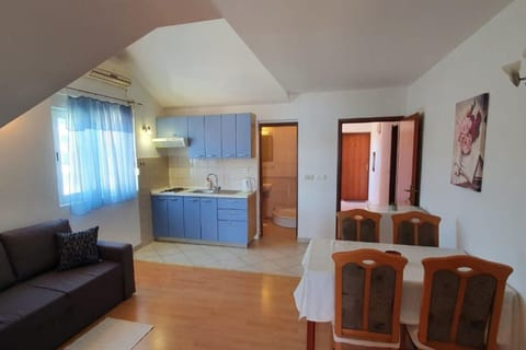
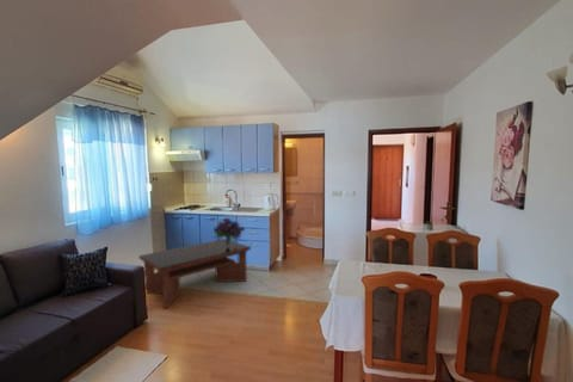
+ bouquet (227, 232)
+ coffee table (198, 269)
